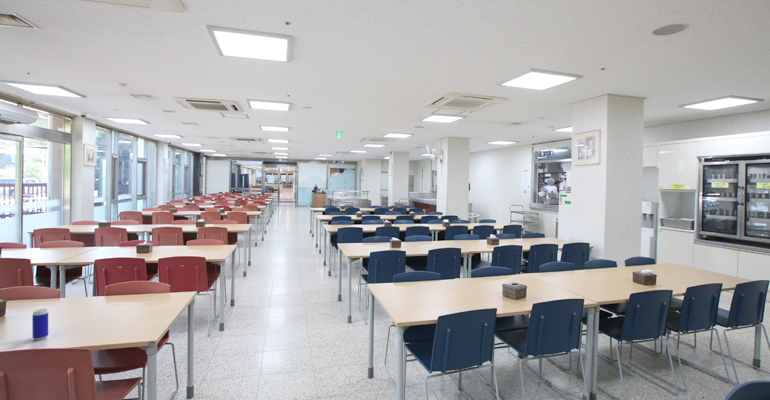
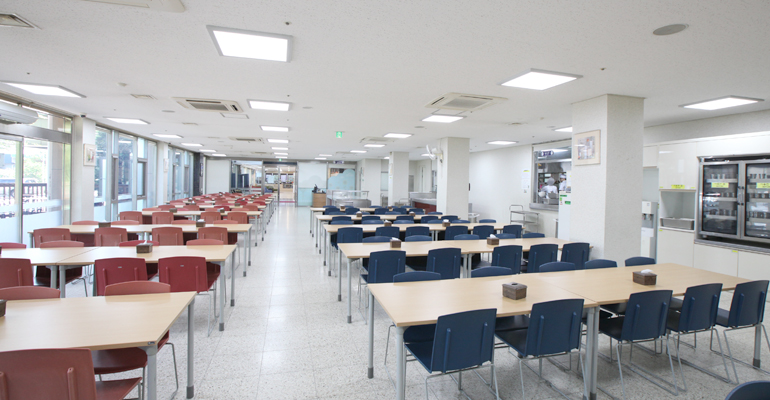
- beverage can (40, 324)
